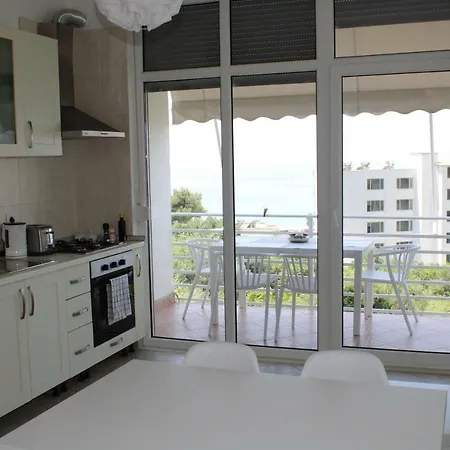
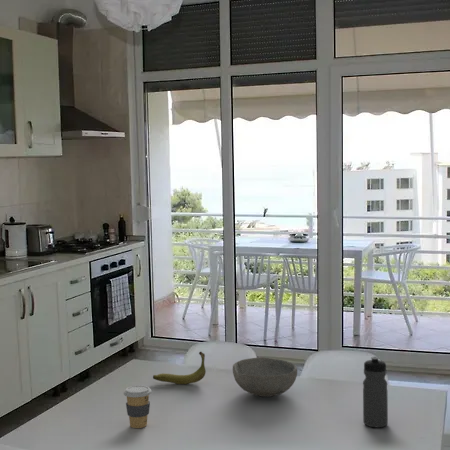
+ banana (179, 375)
+ water bottle (375, 390)
+ bowl (265, 379)
+ coffee cup (137, 407)
